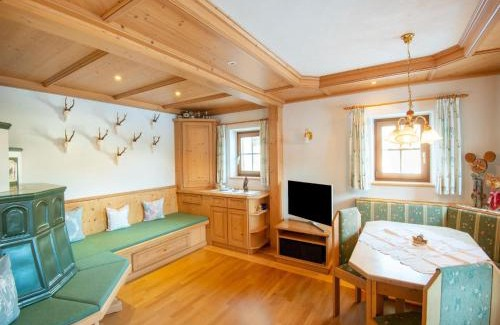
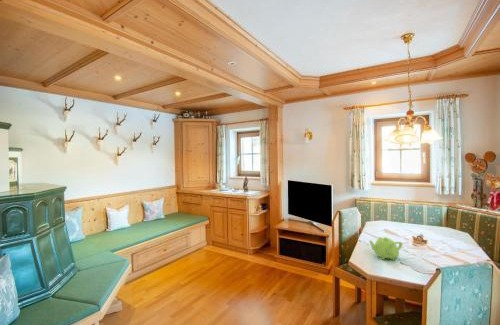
+ teapot (385, 247)
